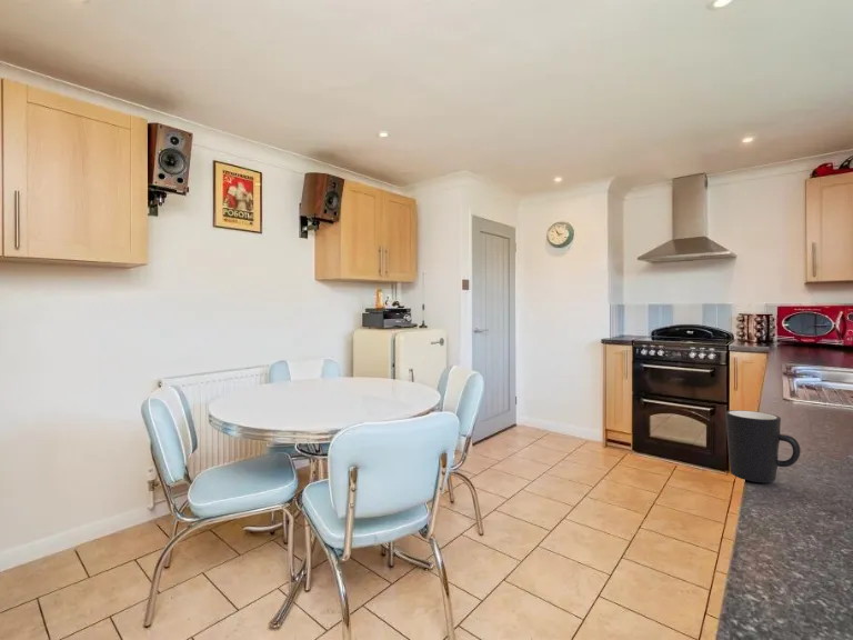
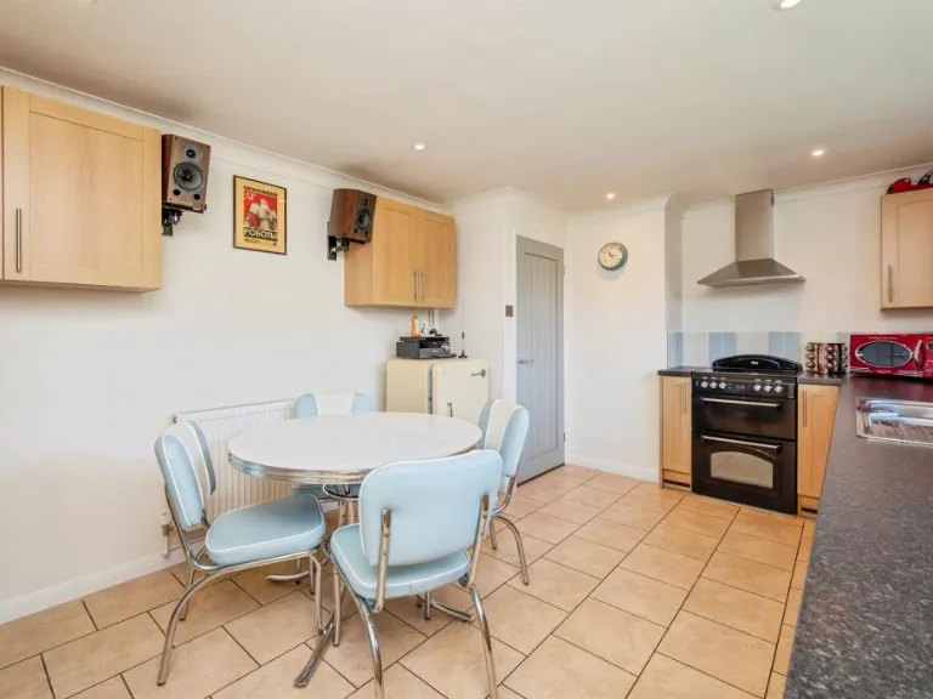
- mug (761, 447)
